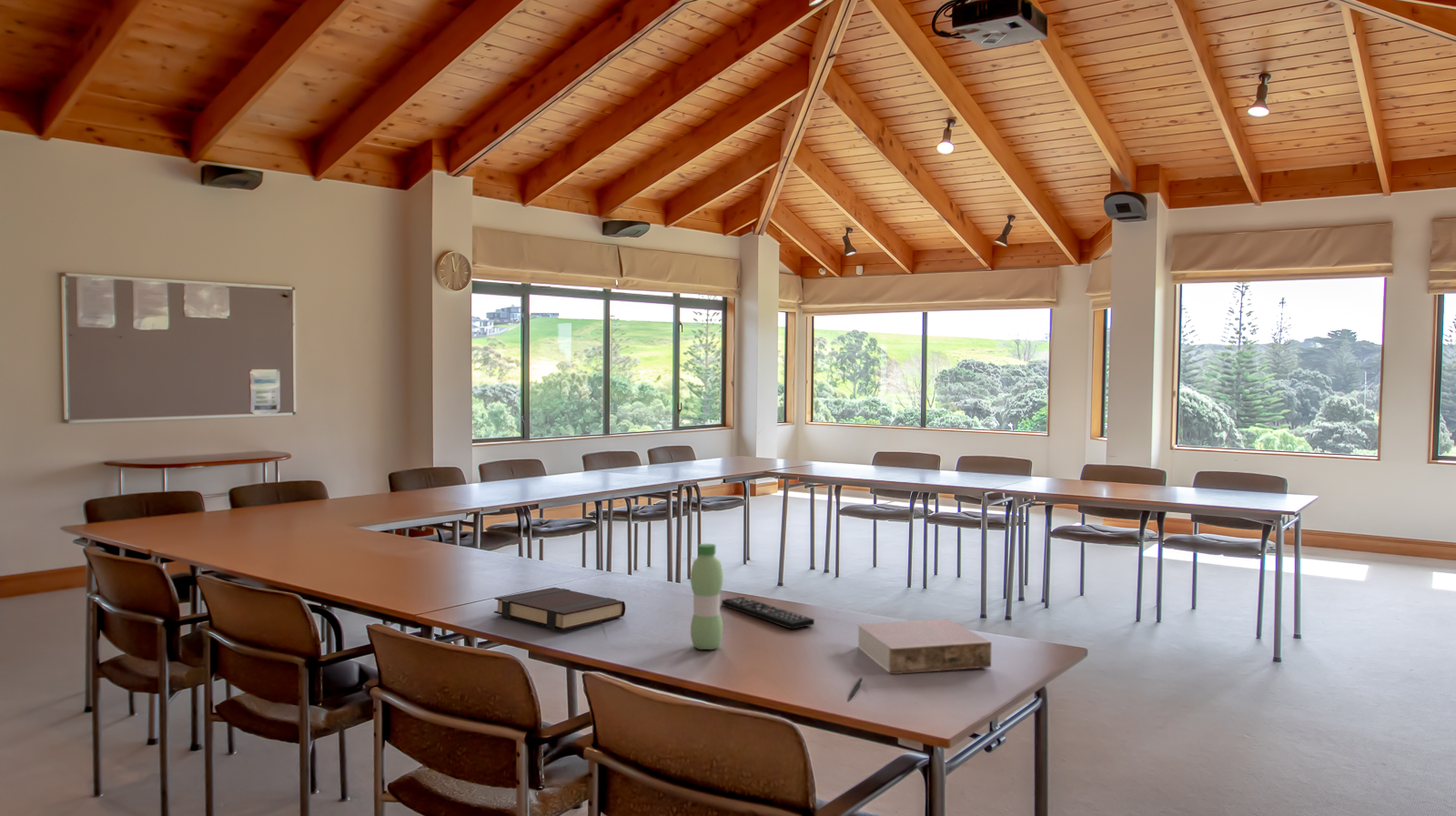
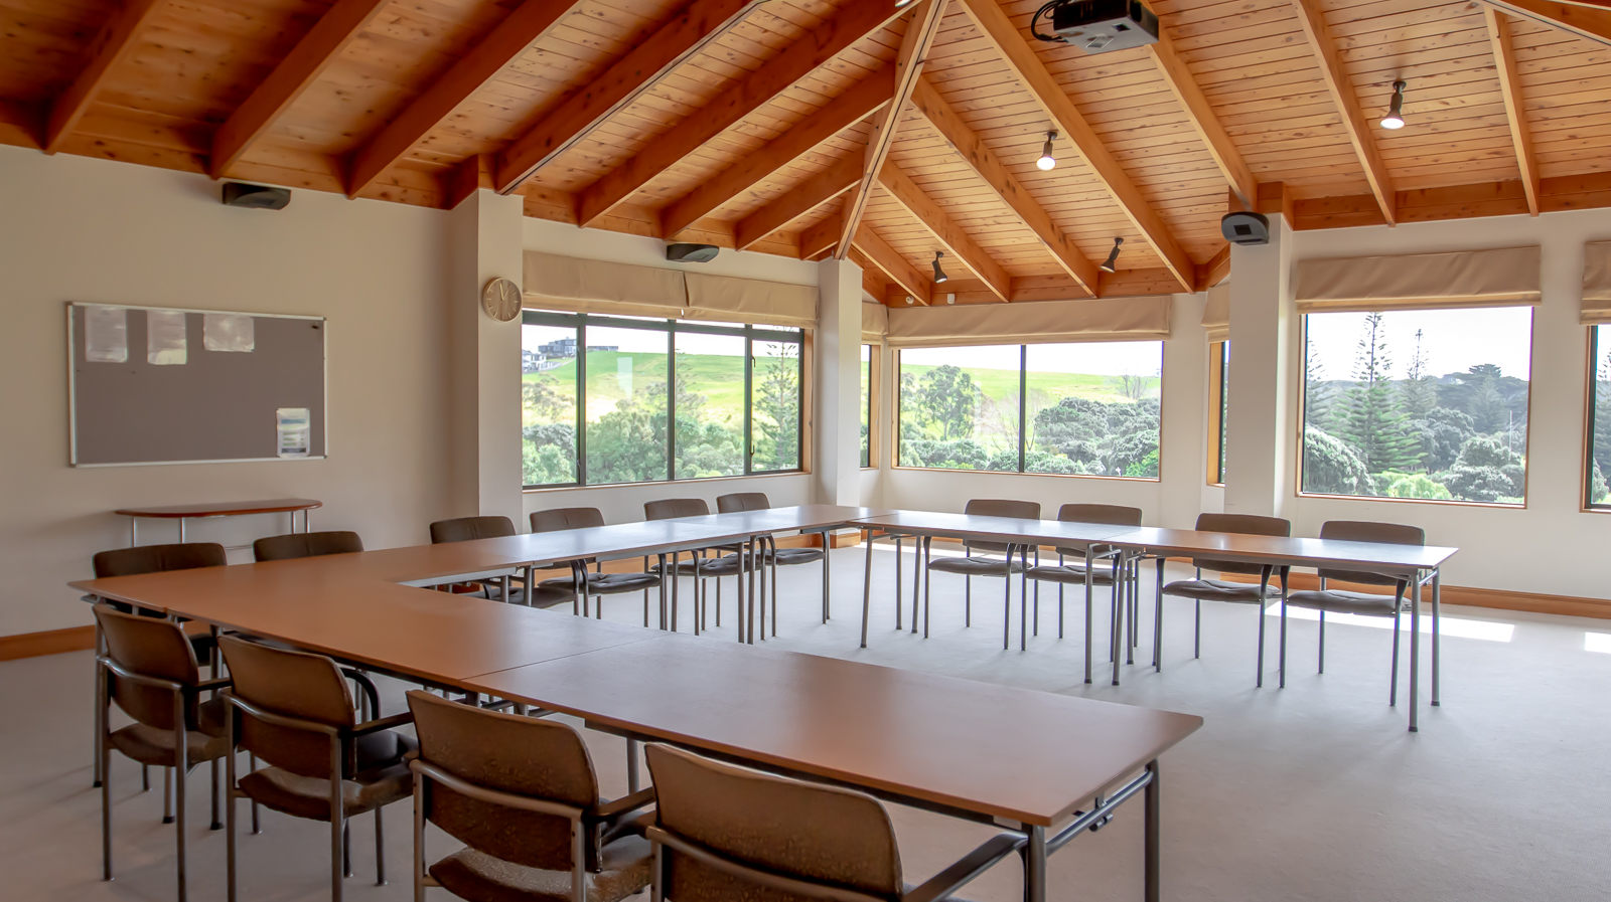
- pen (854, 690)
- book (560, 607)
- water bottle (706, 596)
- remote control (765, 610)
- book (921, 644)
